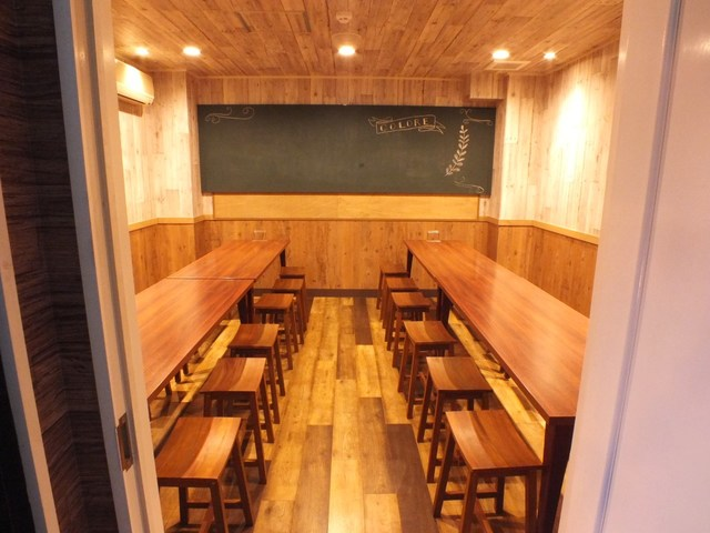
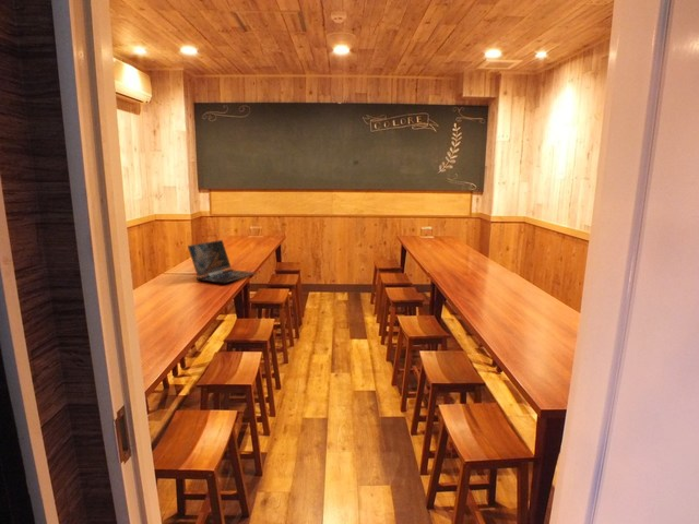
+ laptop (223, 260)
